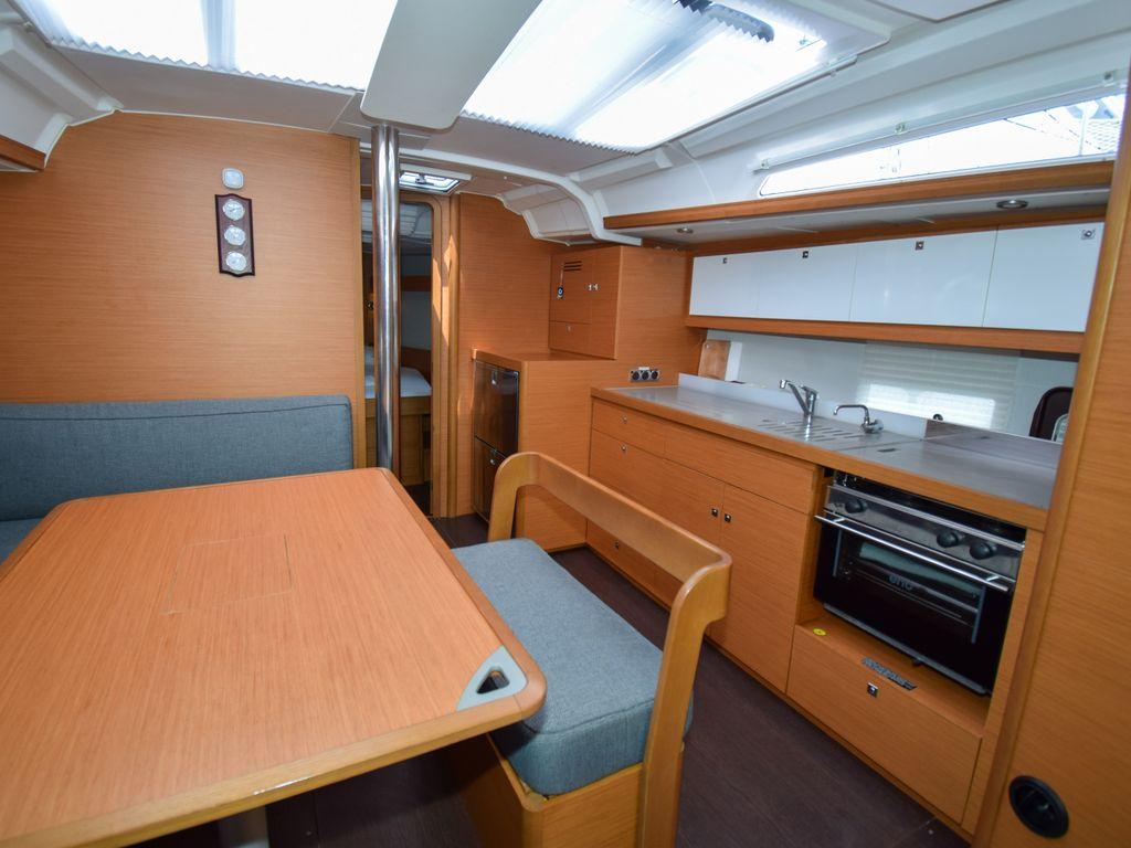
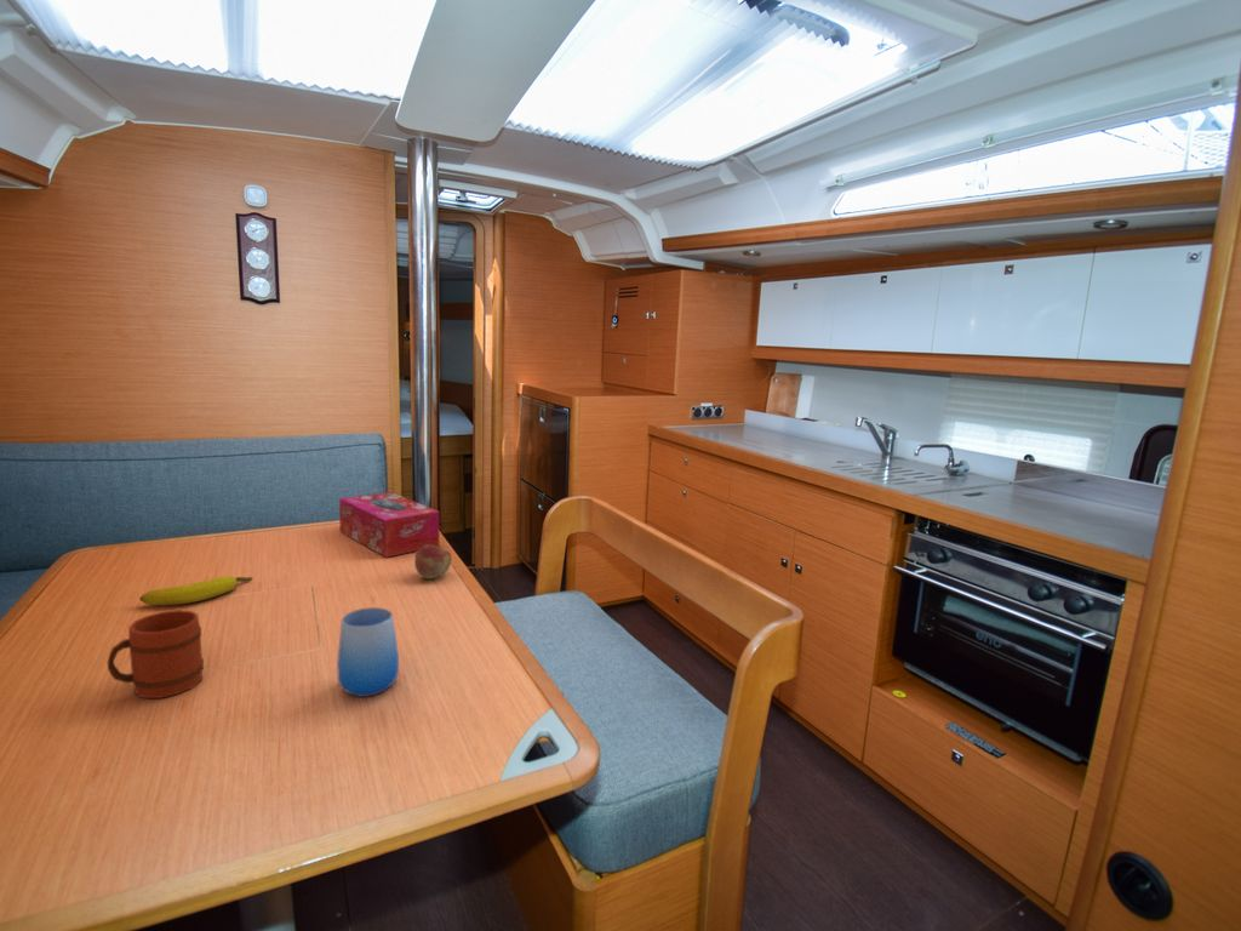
+ banana (200, 587)
+ tissue box (388, 521)
+ mug (156, 655)
+ fruit (433, 560)
+ cup (367, 651)
